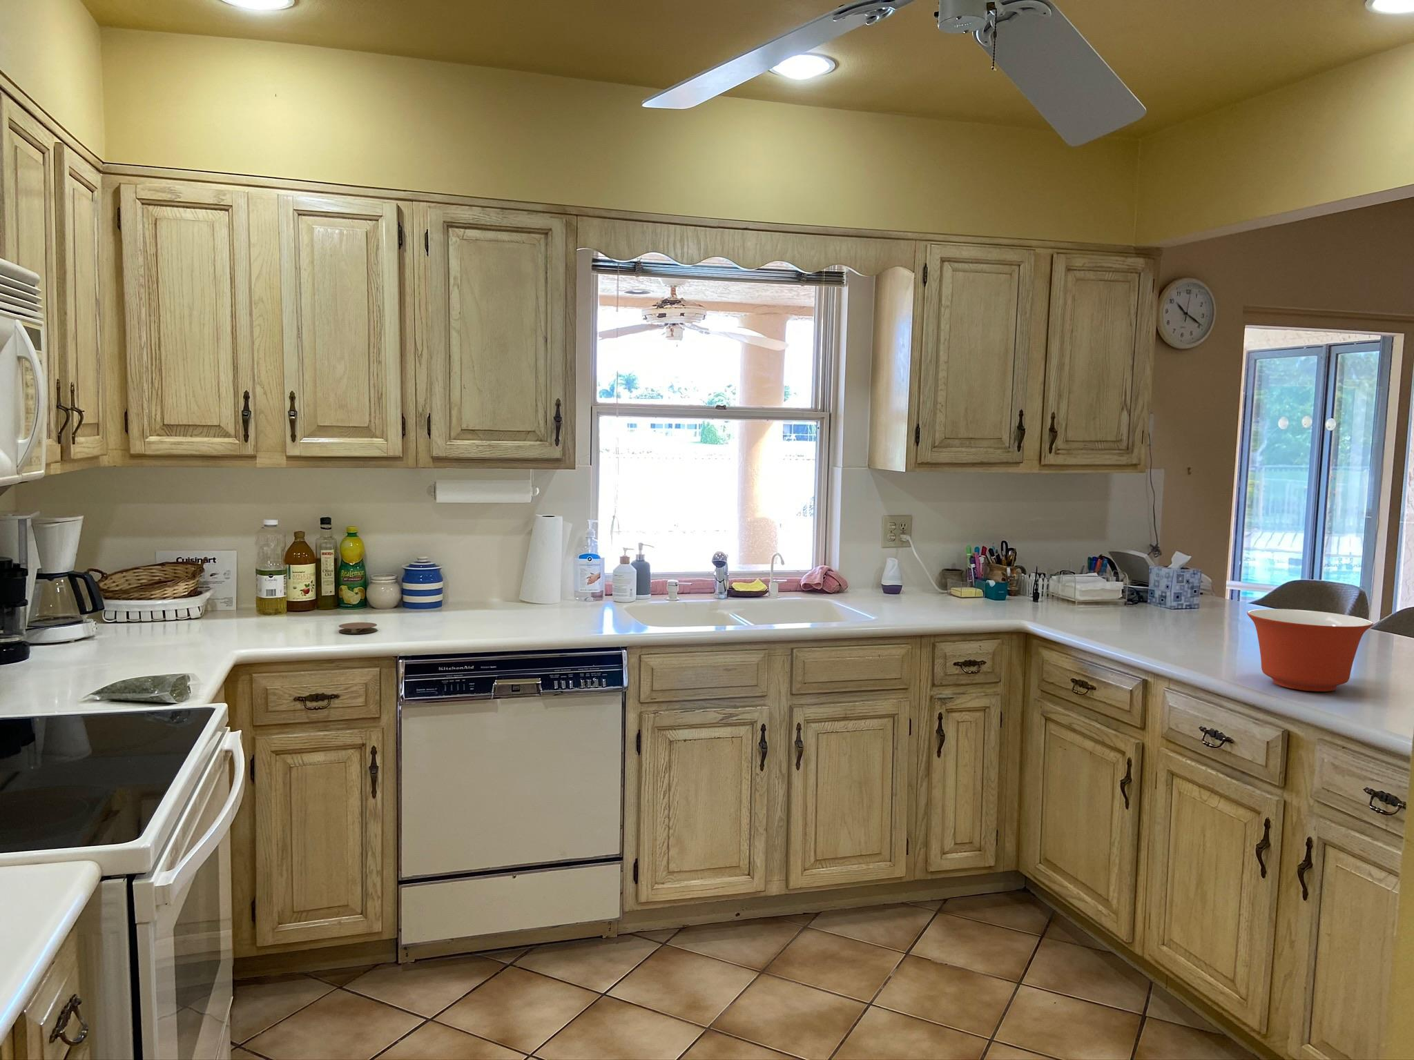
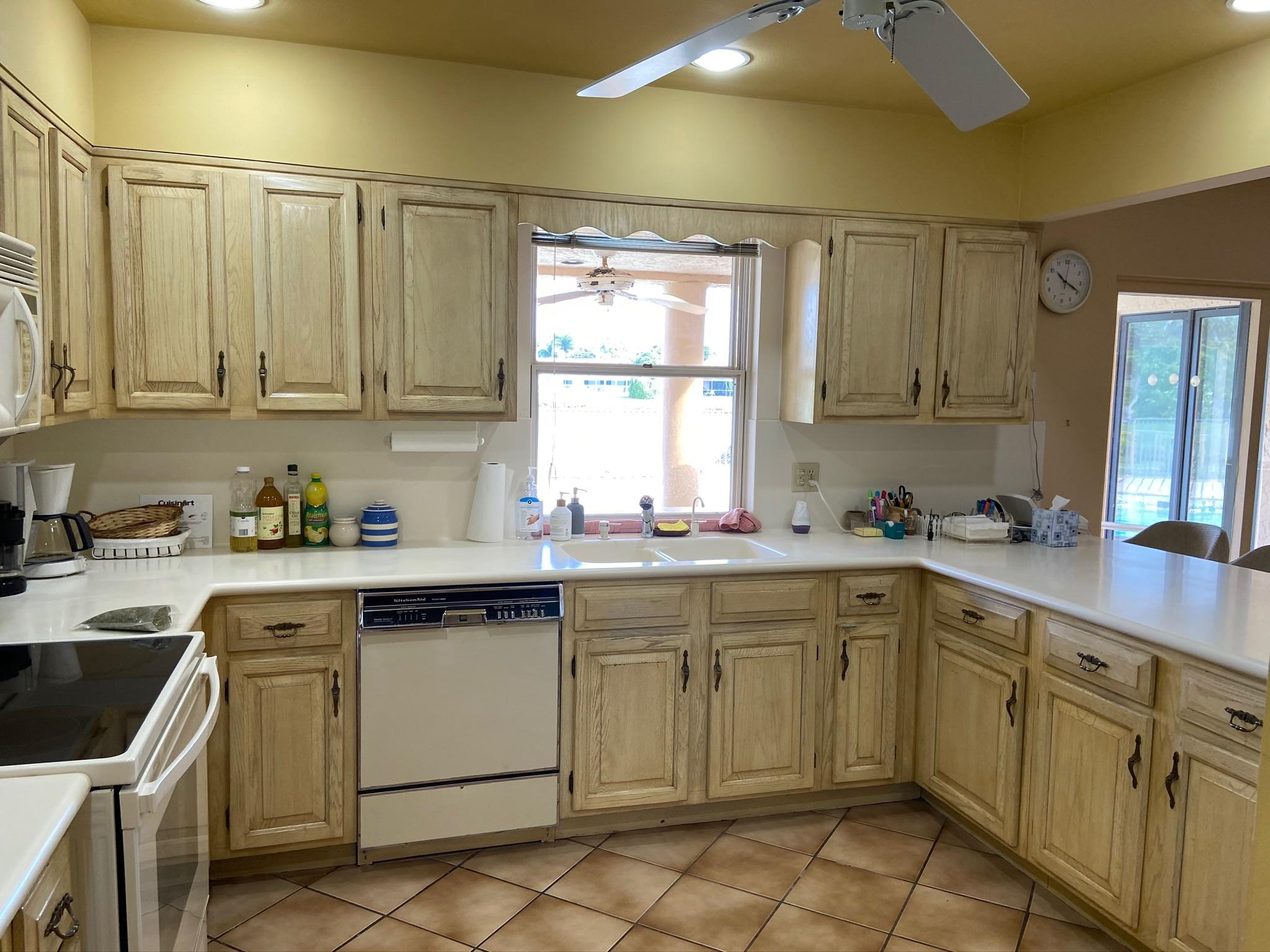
- coaster (357, 627)
- mixing bowl (1306, 650)
